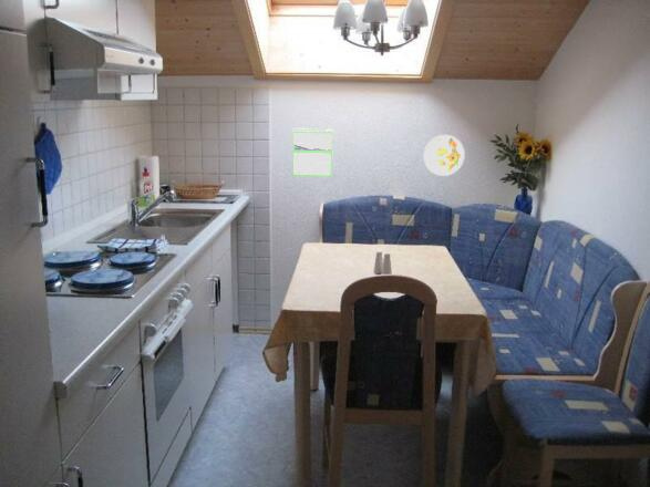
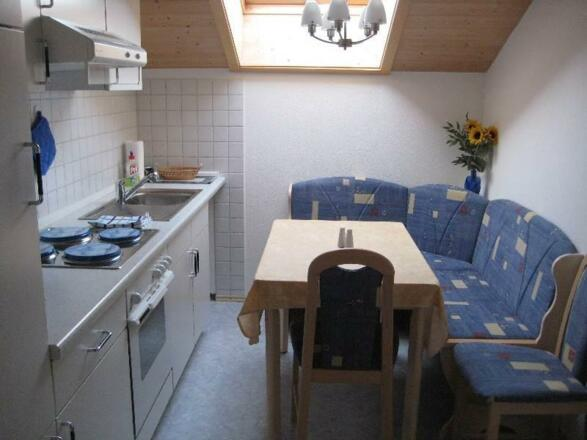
- decorative plate (443, 155)
- calendar (312, 152)
